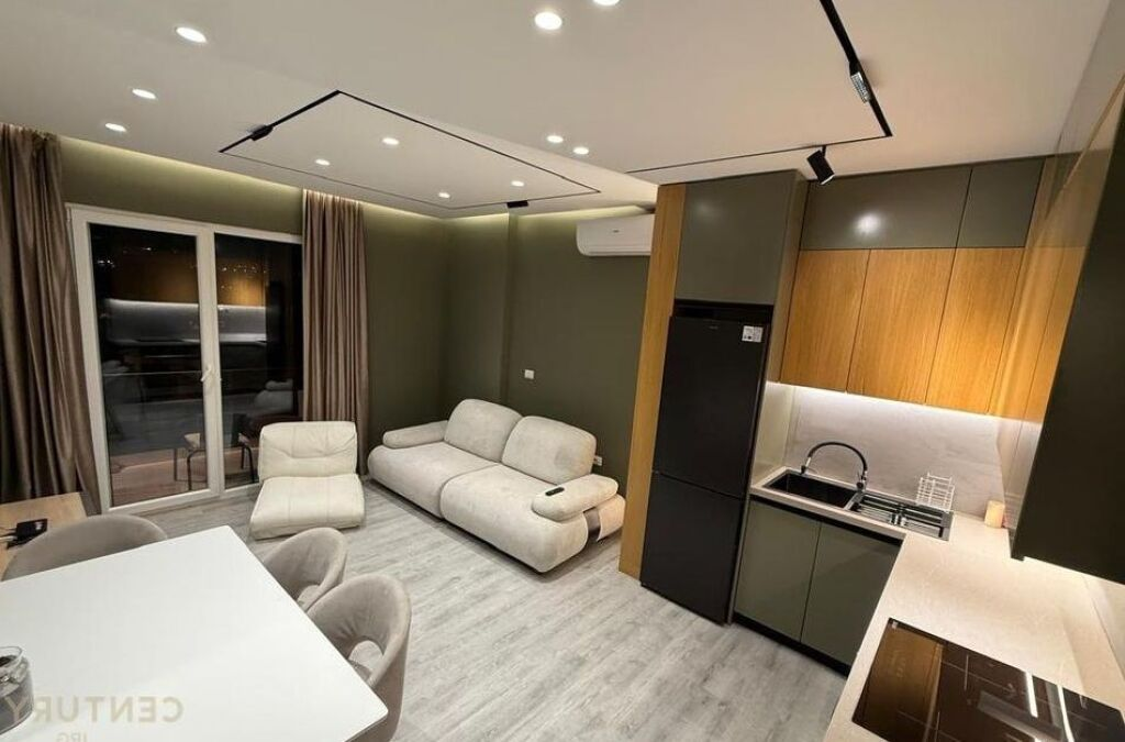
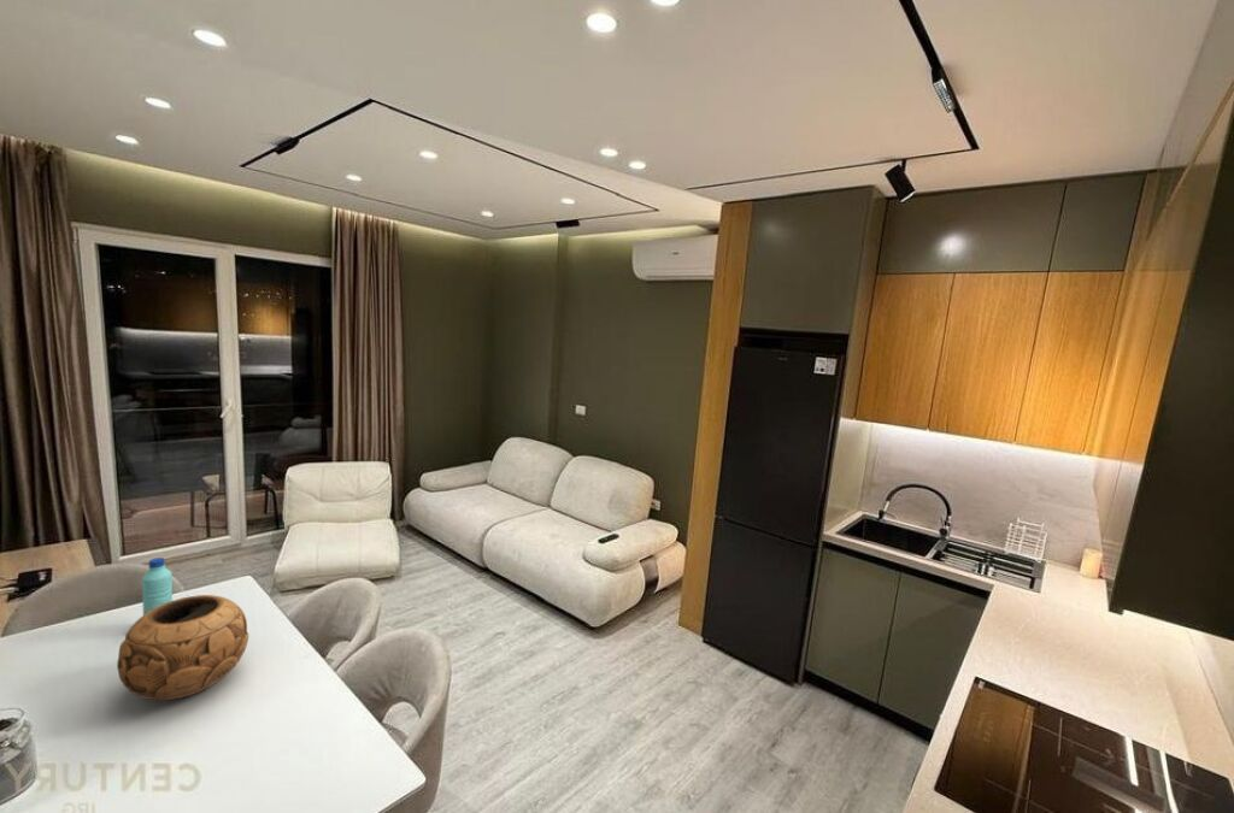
+ decorative bowl (187, 646)
+ water bottle (157, 594)
